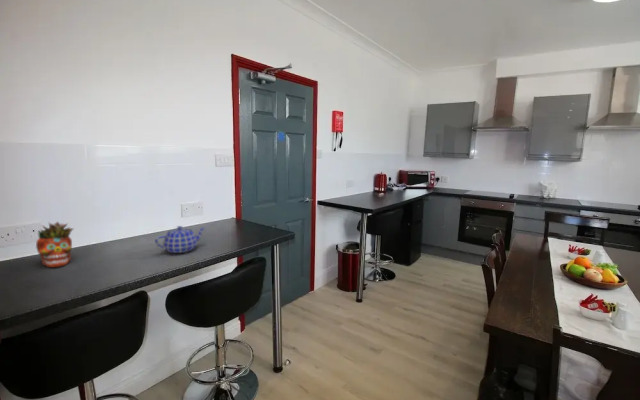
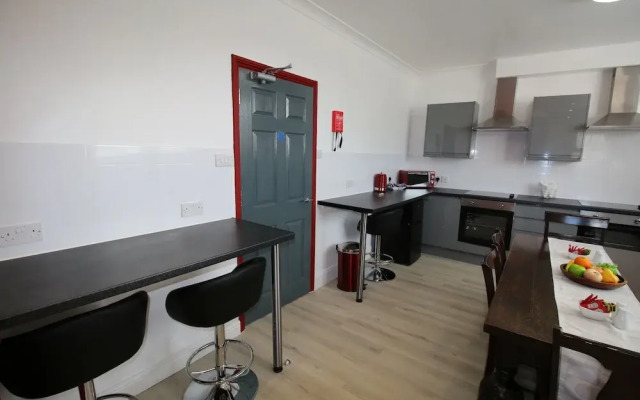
- succulent planter (56, 242)
- teapot (181, 238)
